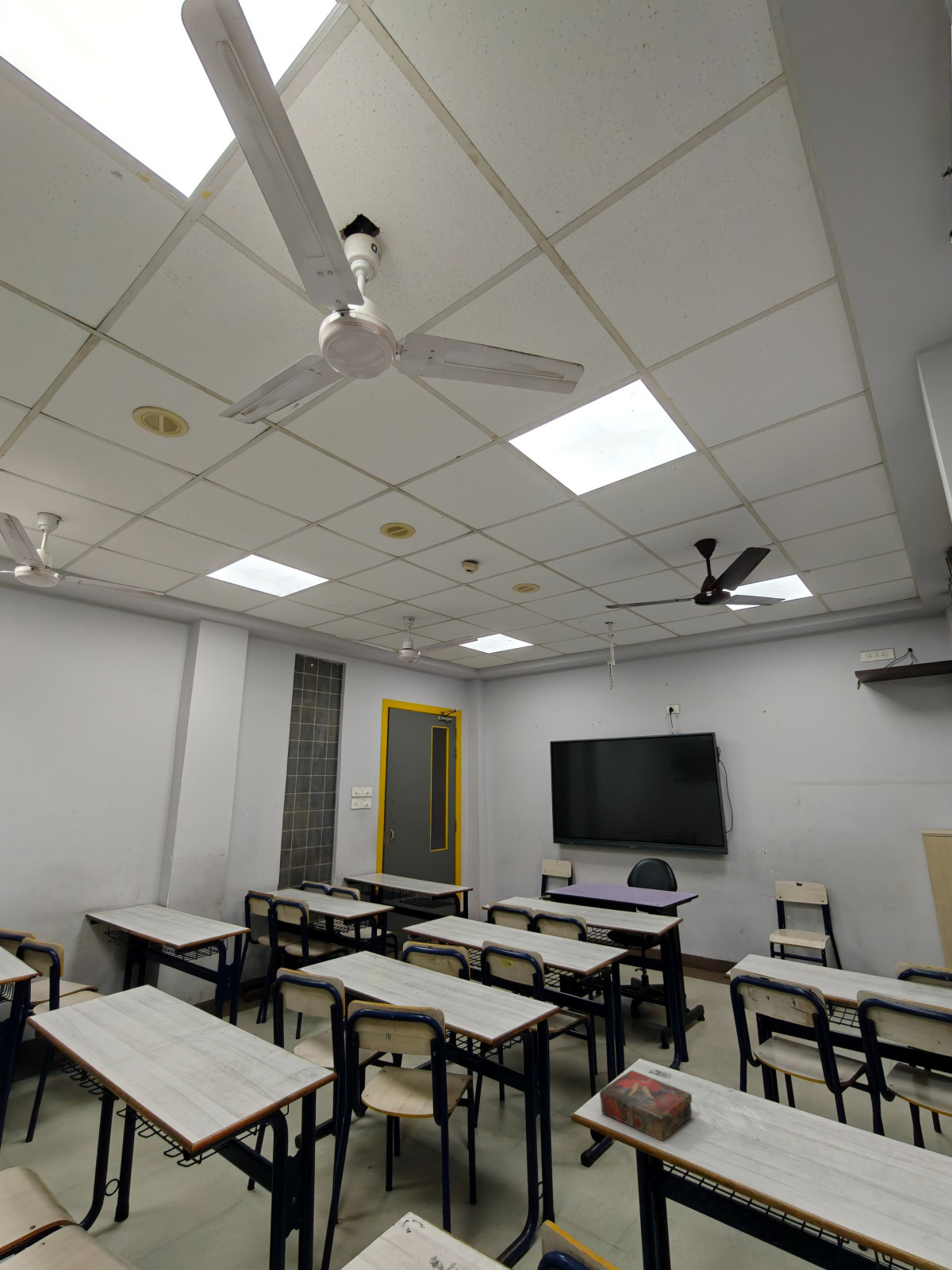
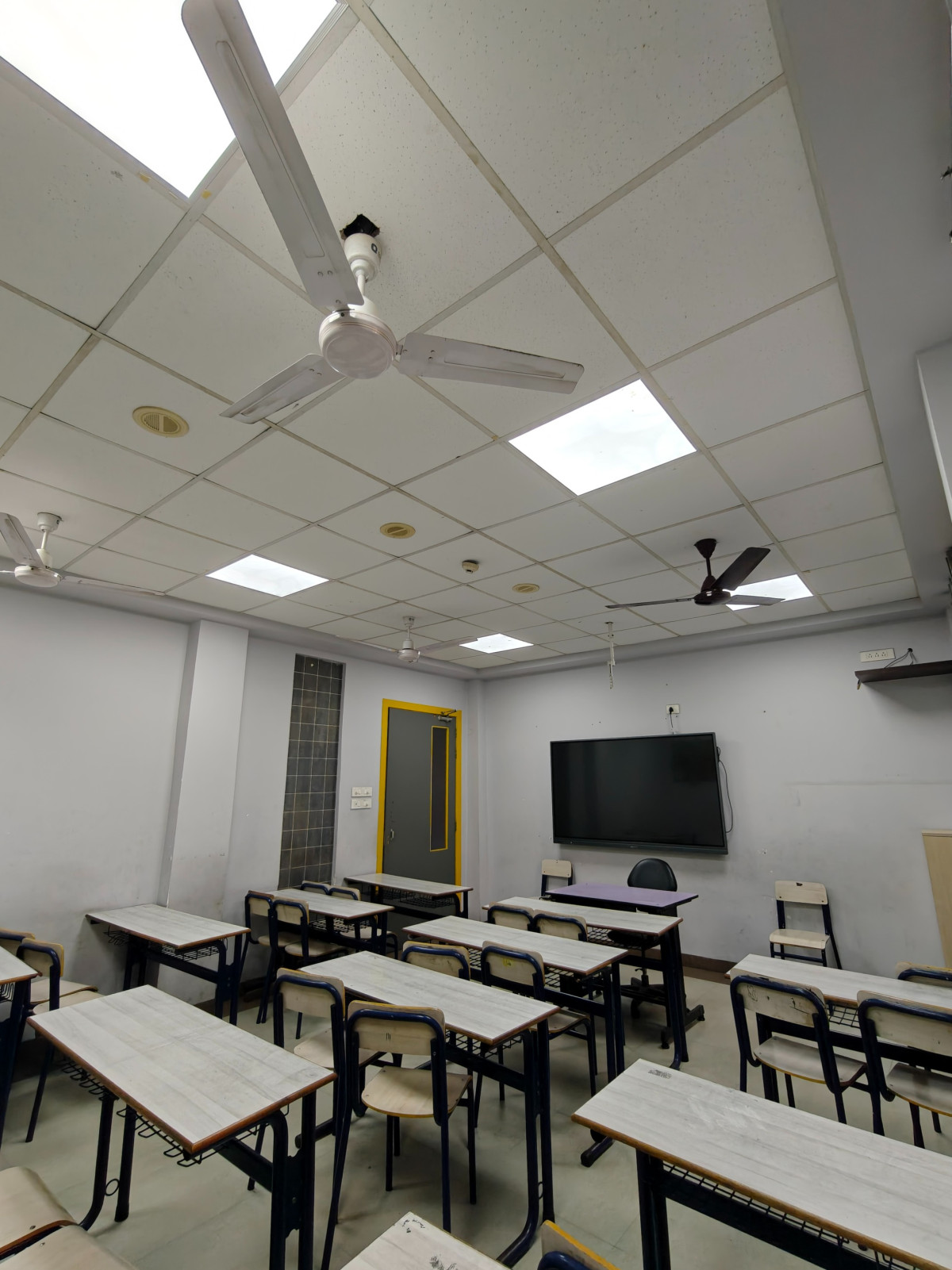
- book (646, 1103)
